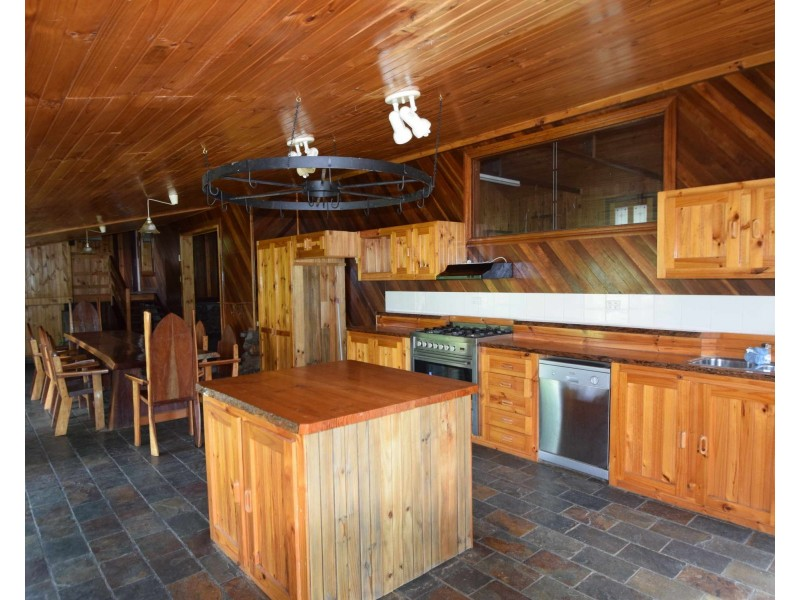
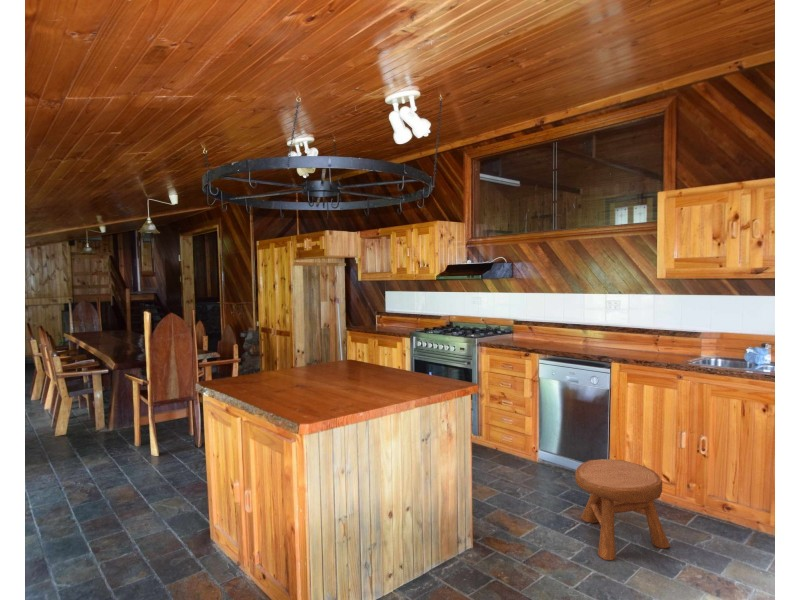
+ stool (612, 502)
